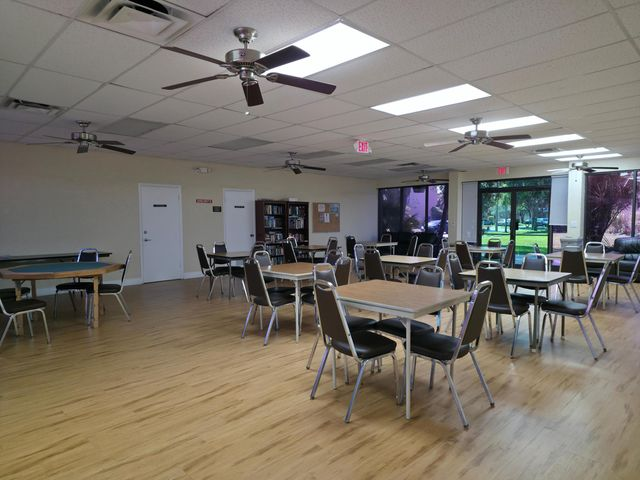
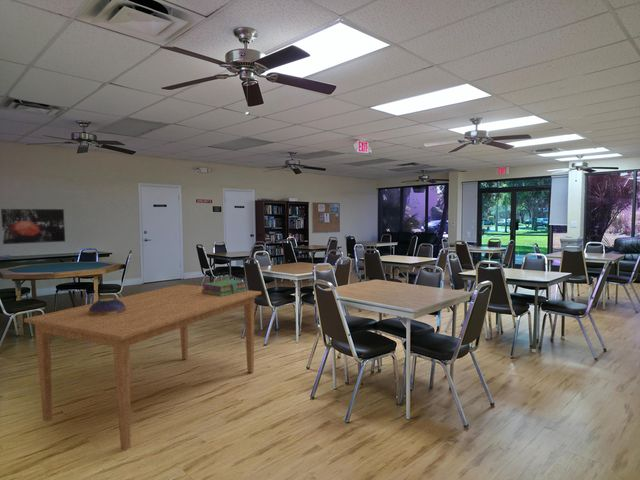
+ stack of books (224, 287)
+ decorative bowl (107, 304)
+ wall art (34, 225)
+ dining table (157, 335)
